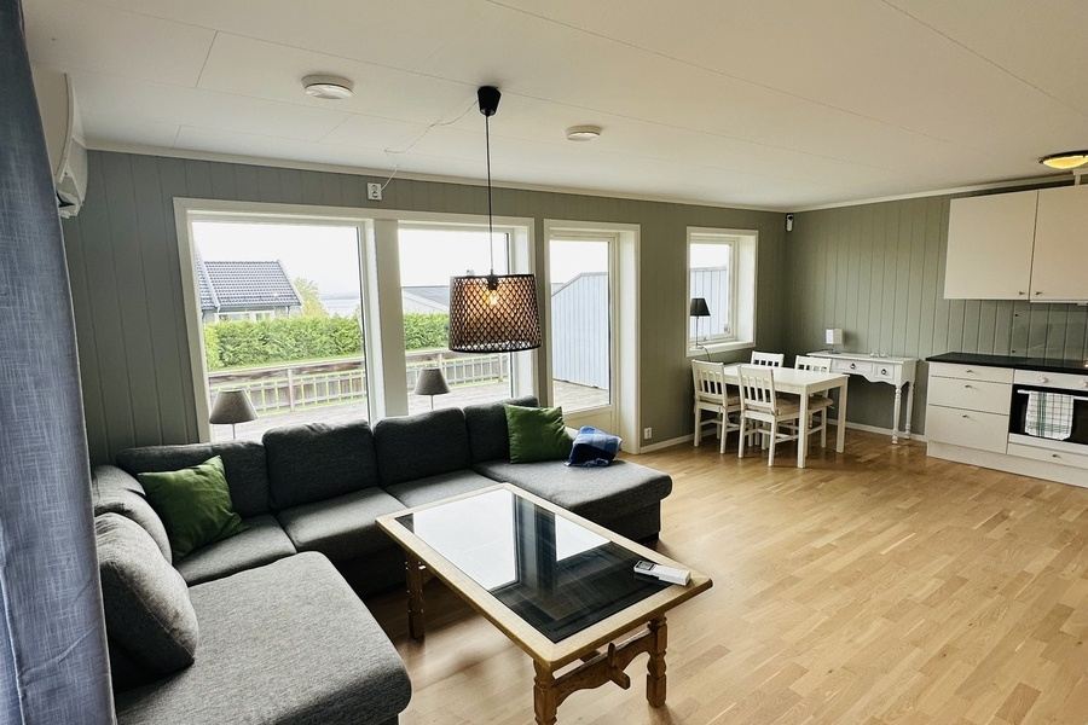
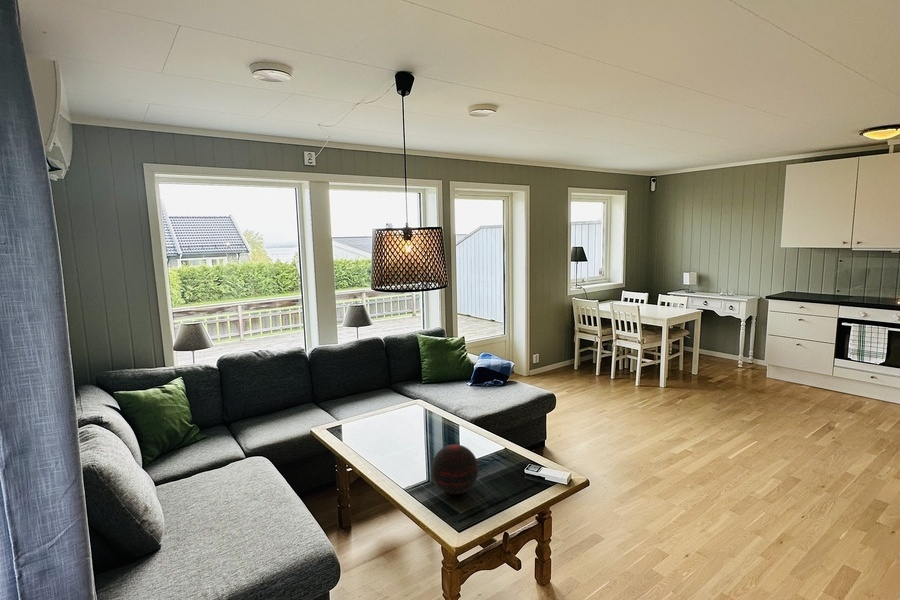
+ decorative orb (454, 468)
